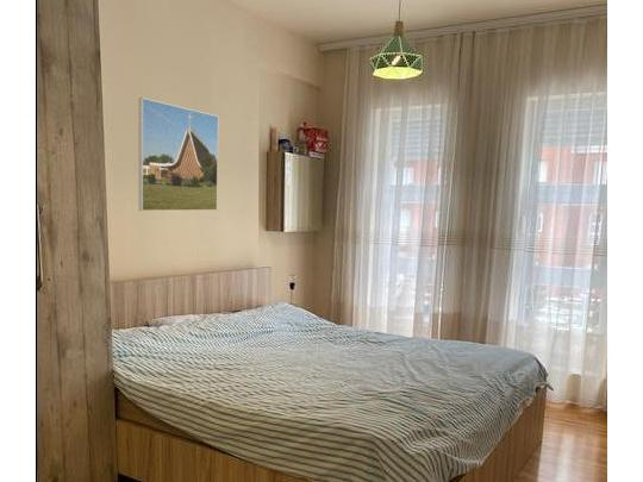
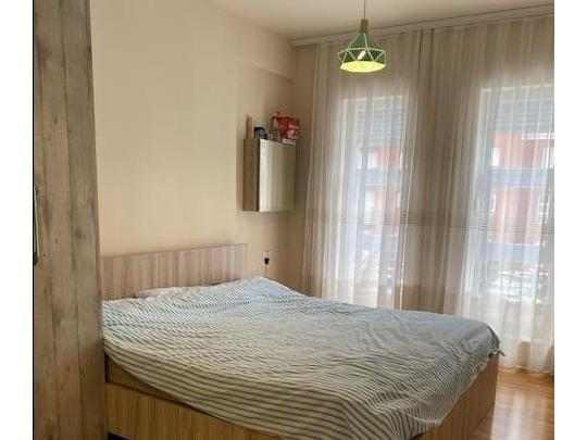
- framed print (181, 159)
